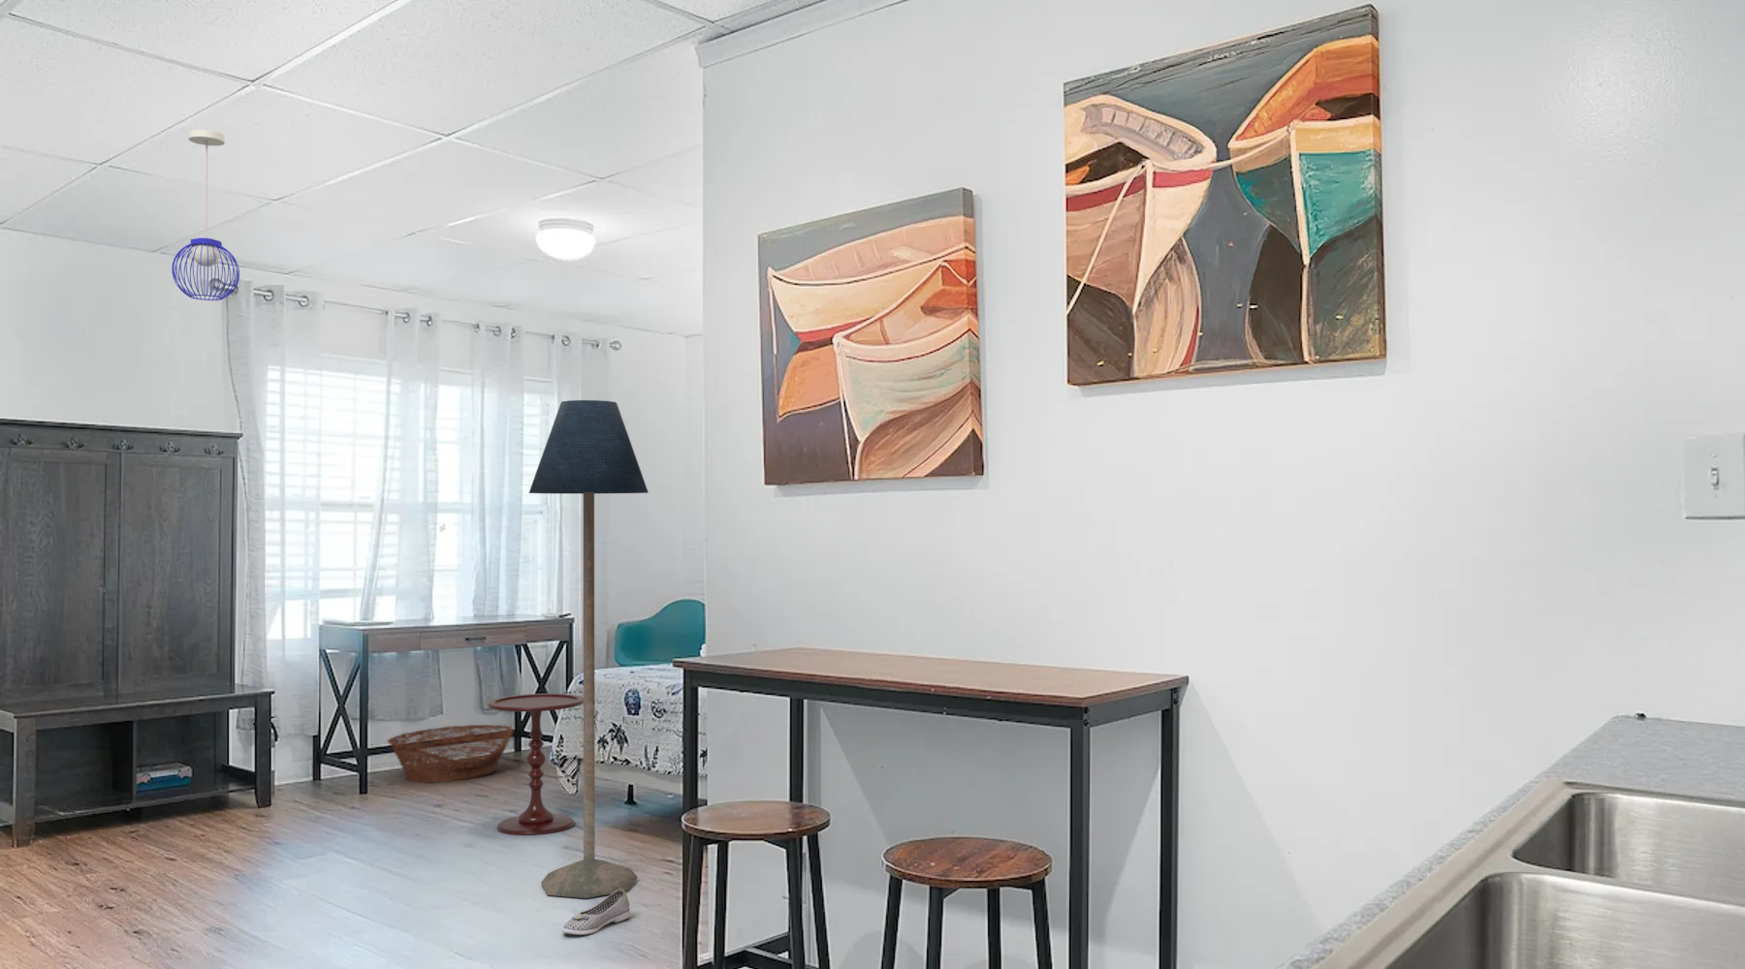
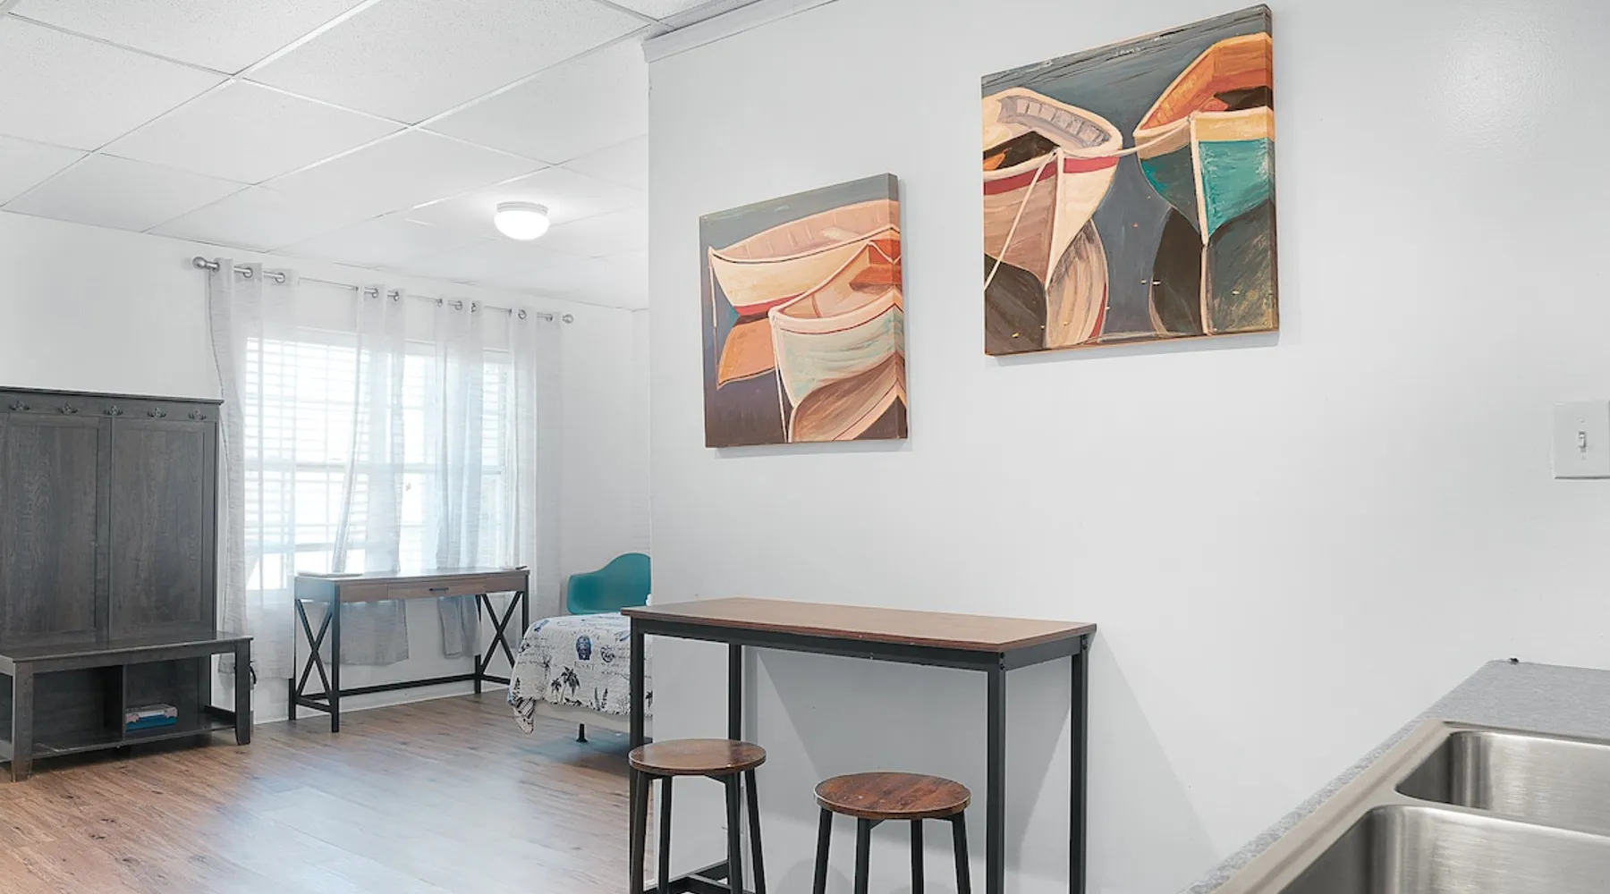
- pendant light (205, 216)
- side table (536, 763)
- shoe (596, 912)
- floor lamp (590, 642)
- basket (451, 754)
